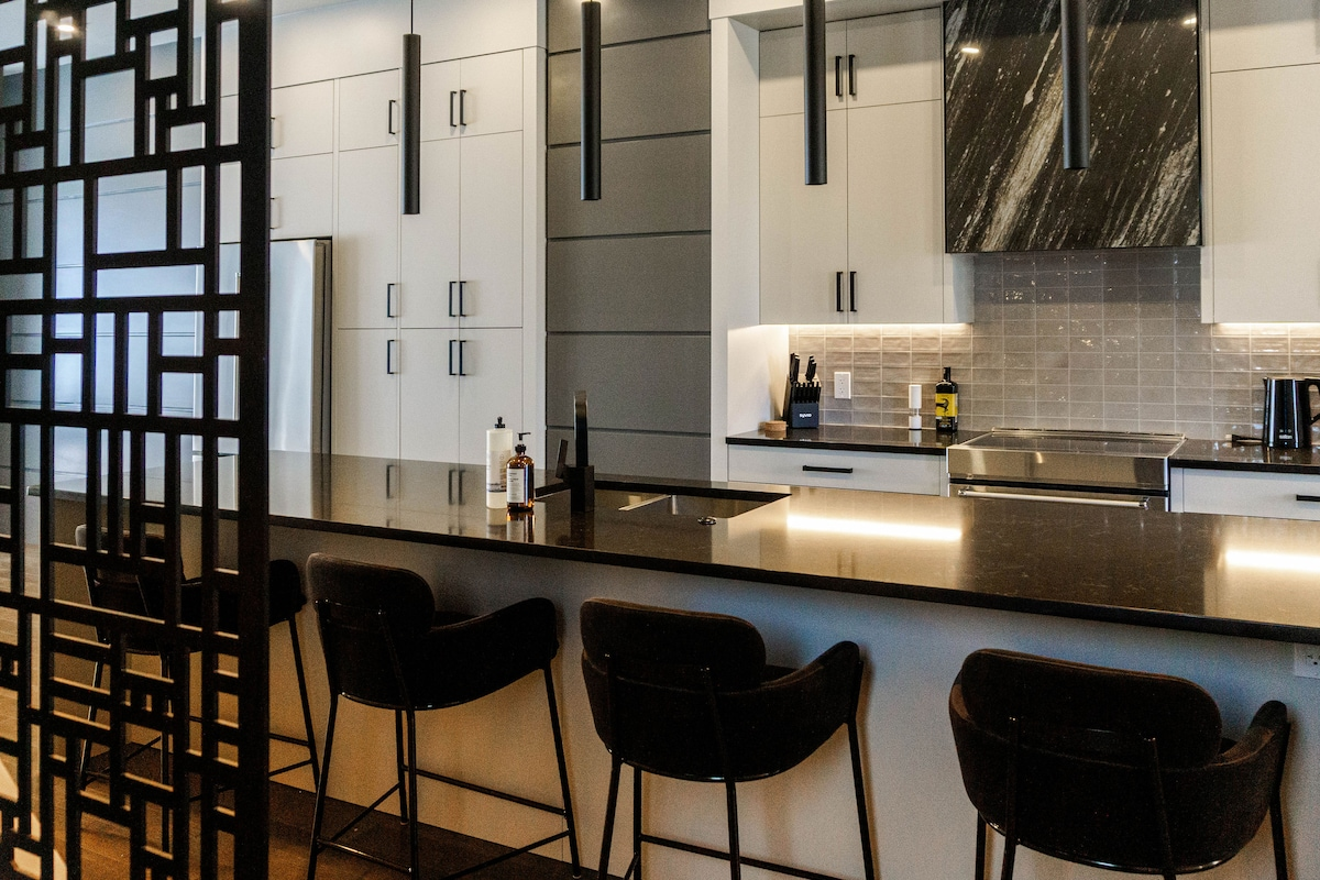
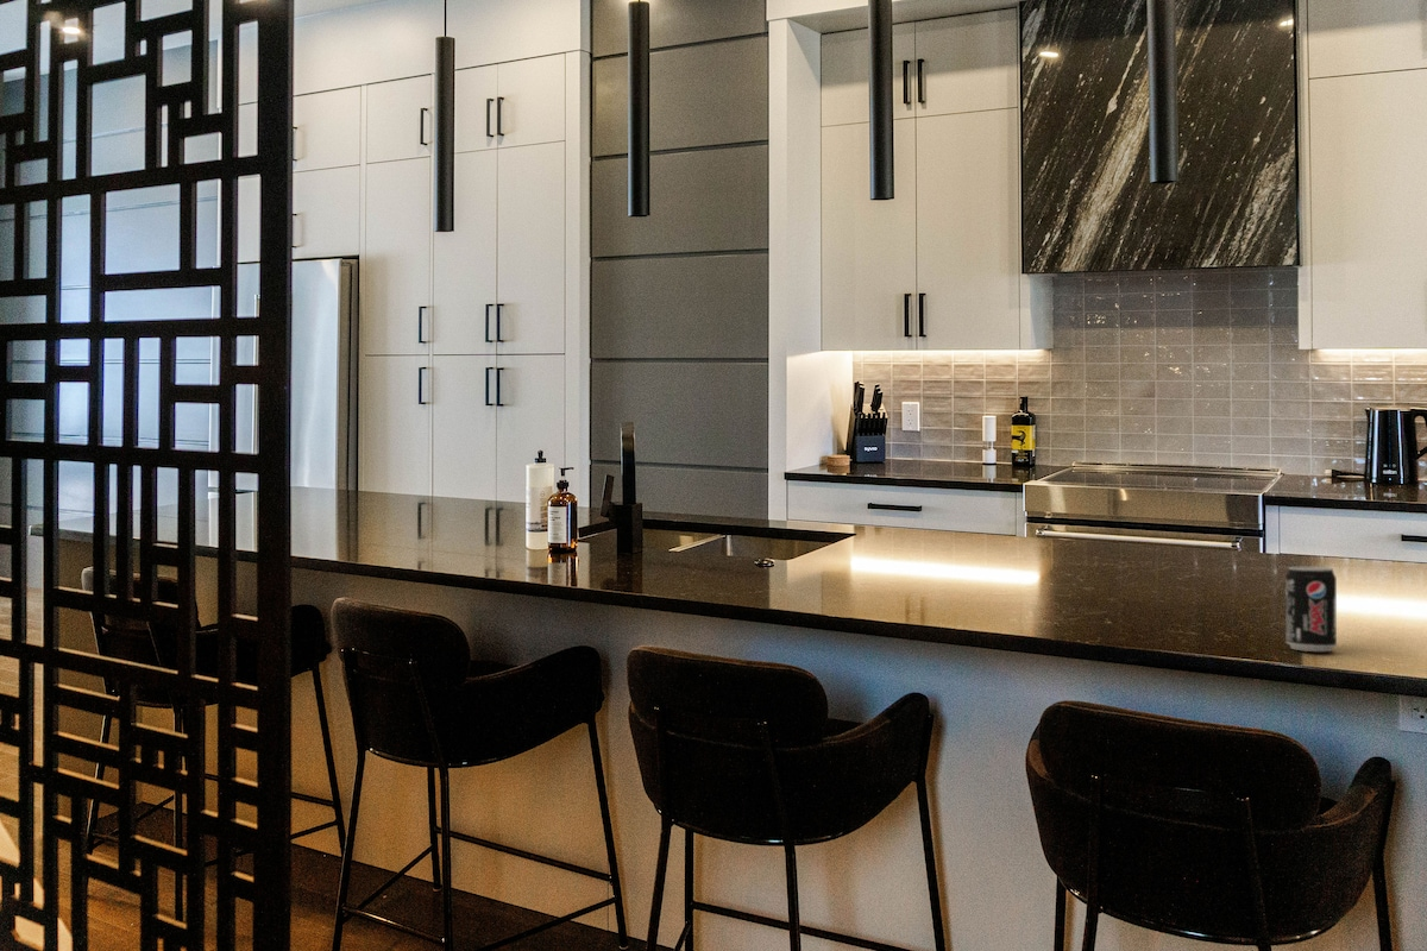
+ beverage can (1310, 607)
